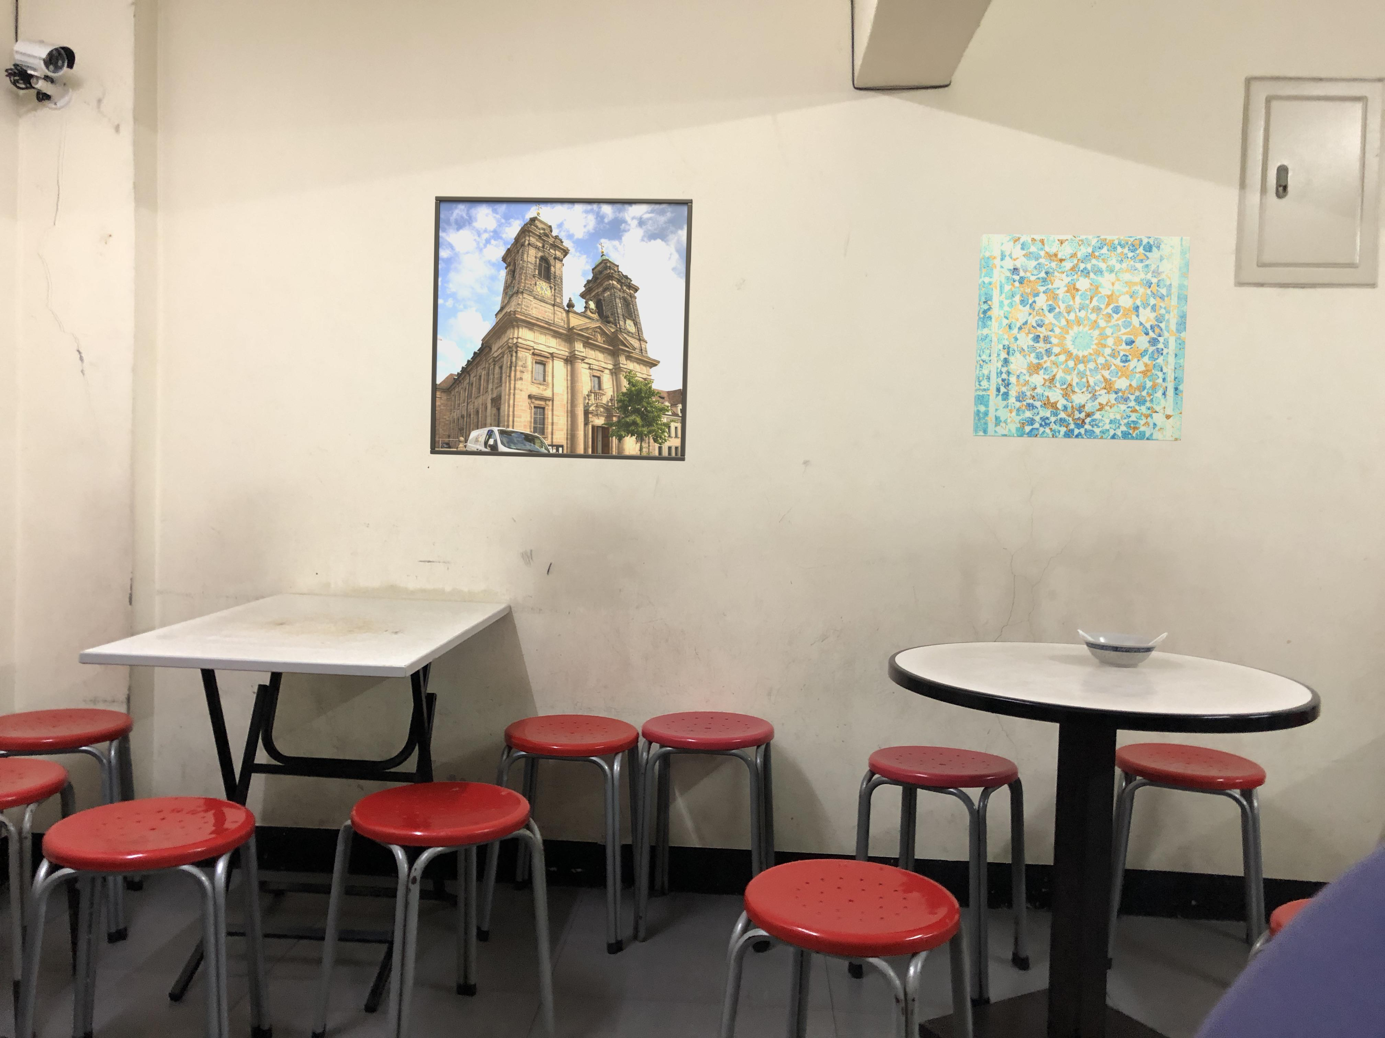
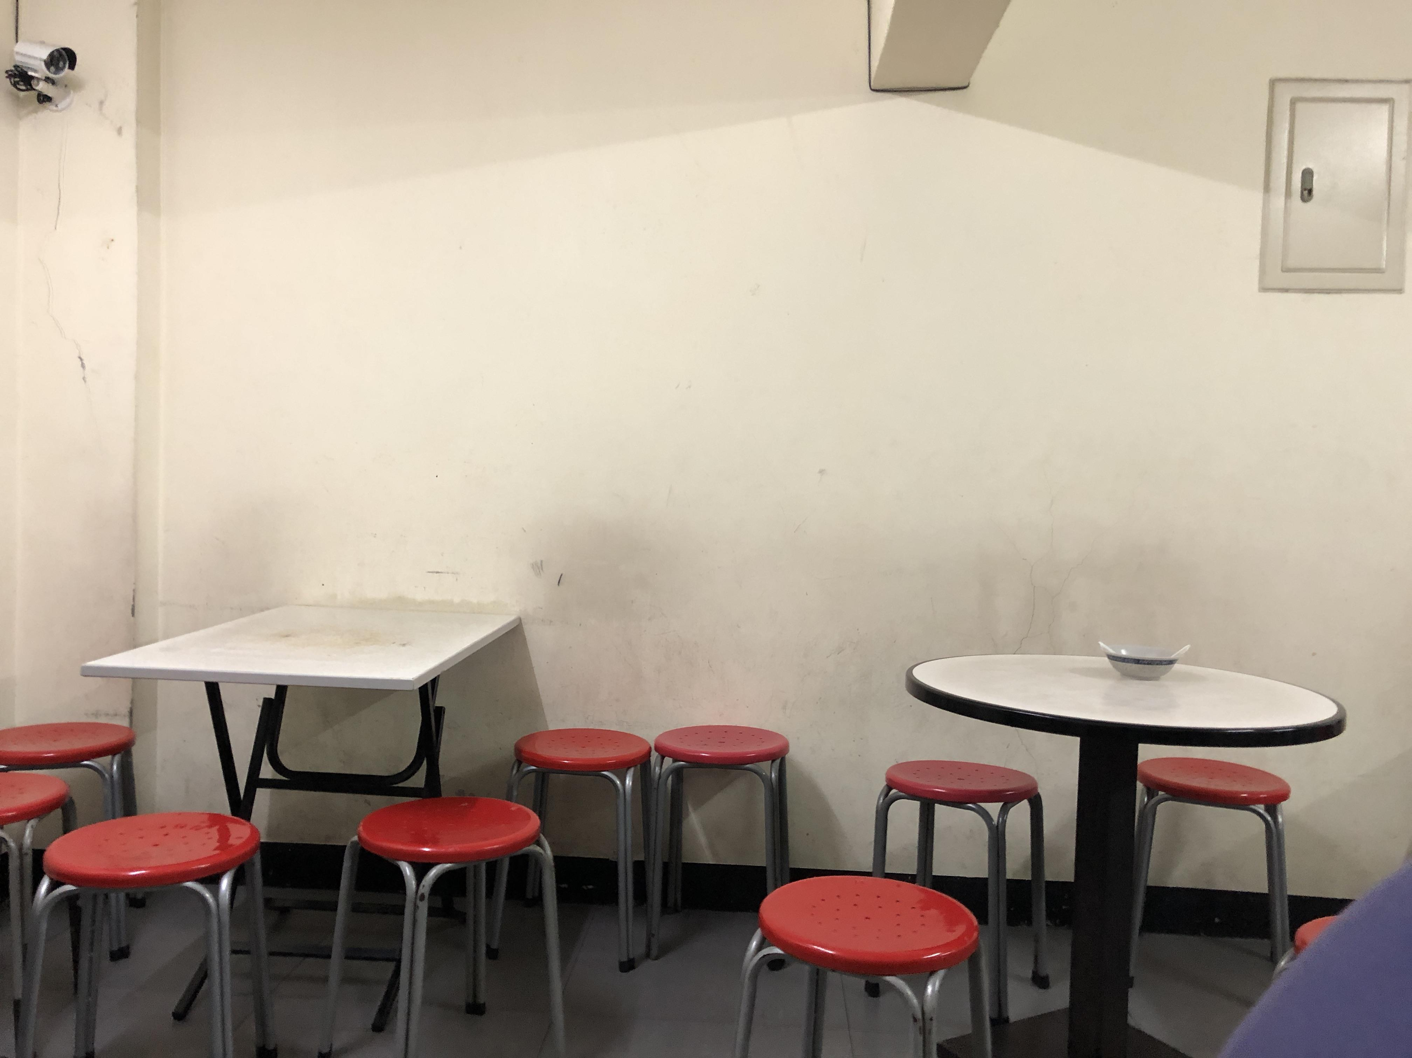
- wall art (1080, 338)
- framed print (559, 328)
